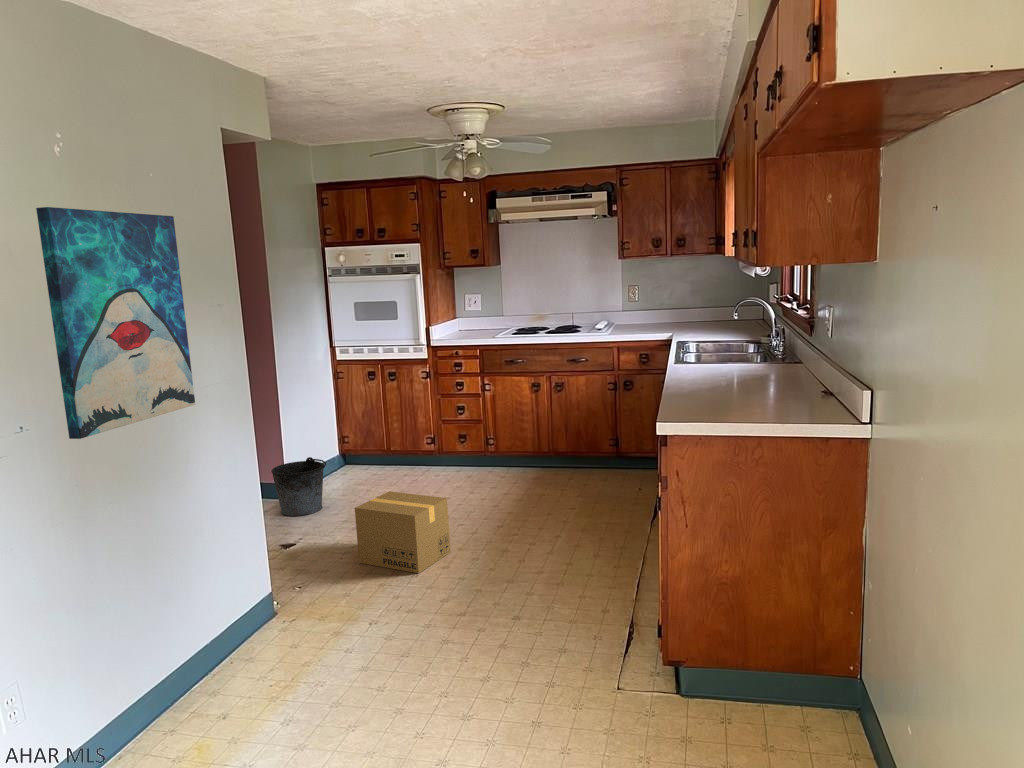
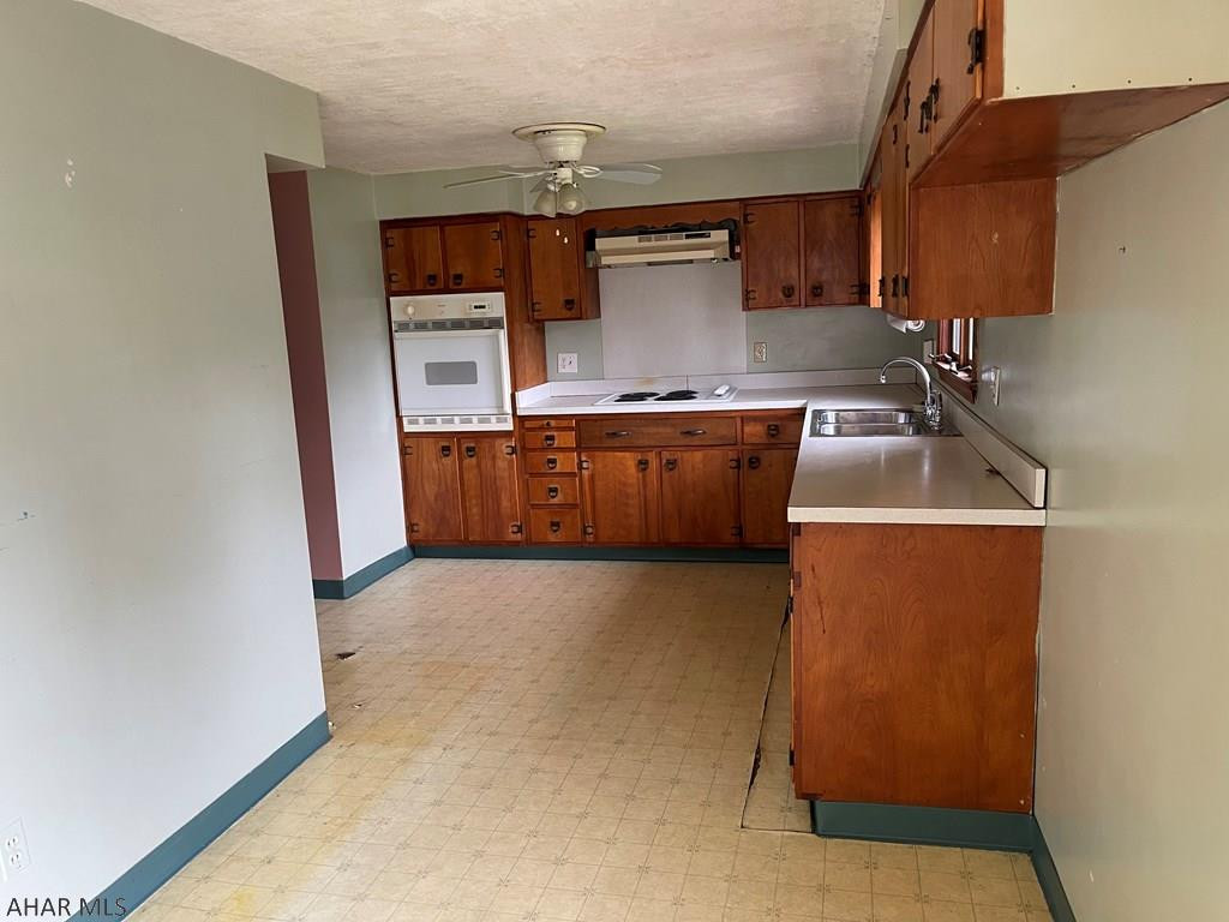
- wall art (125, 318)
- cardboard box (403, 530)
- bucket (301, 486)
